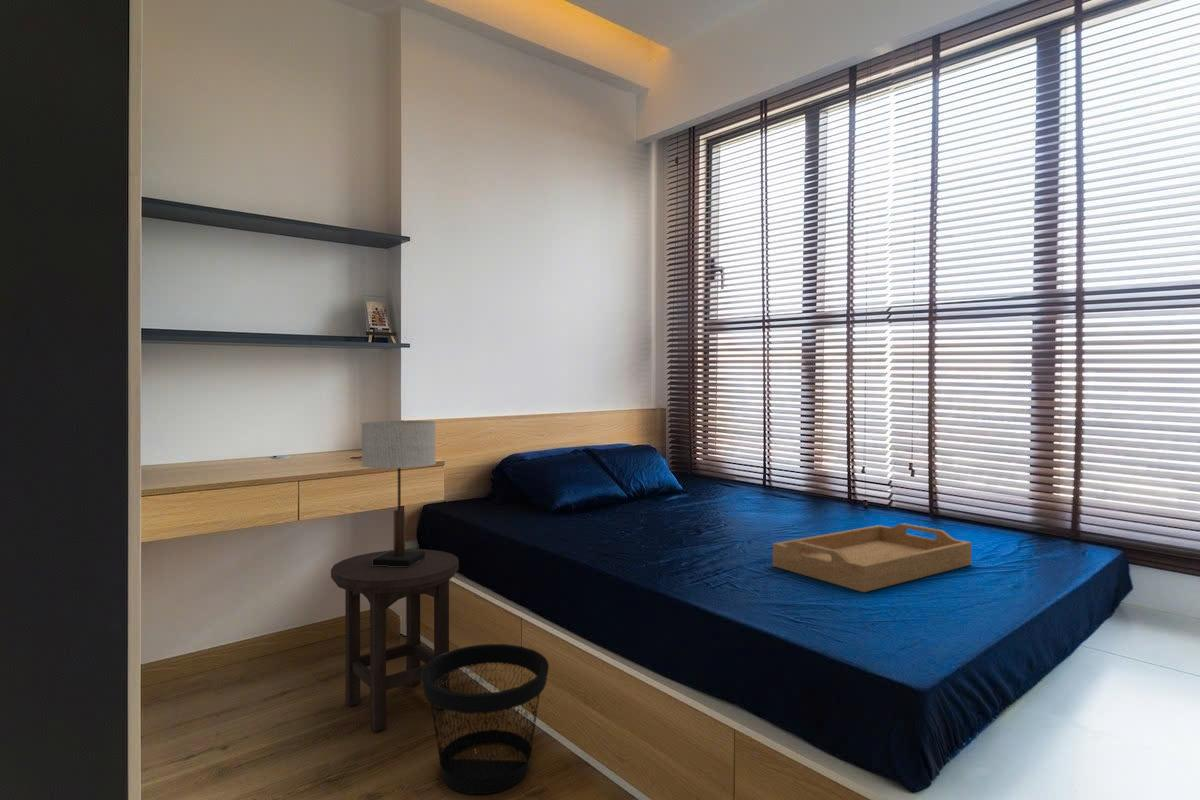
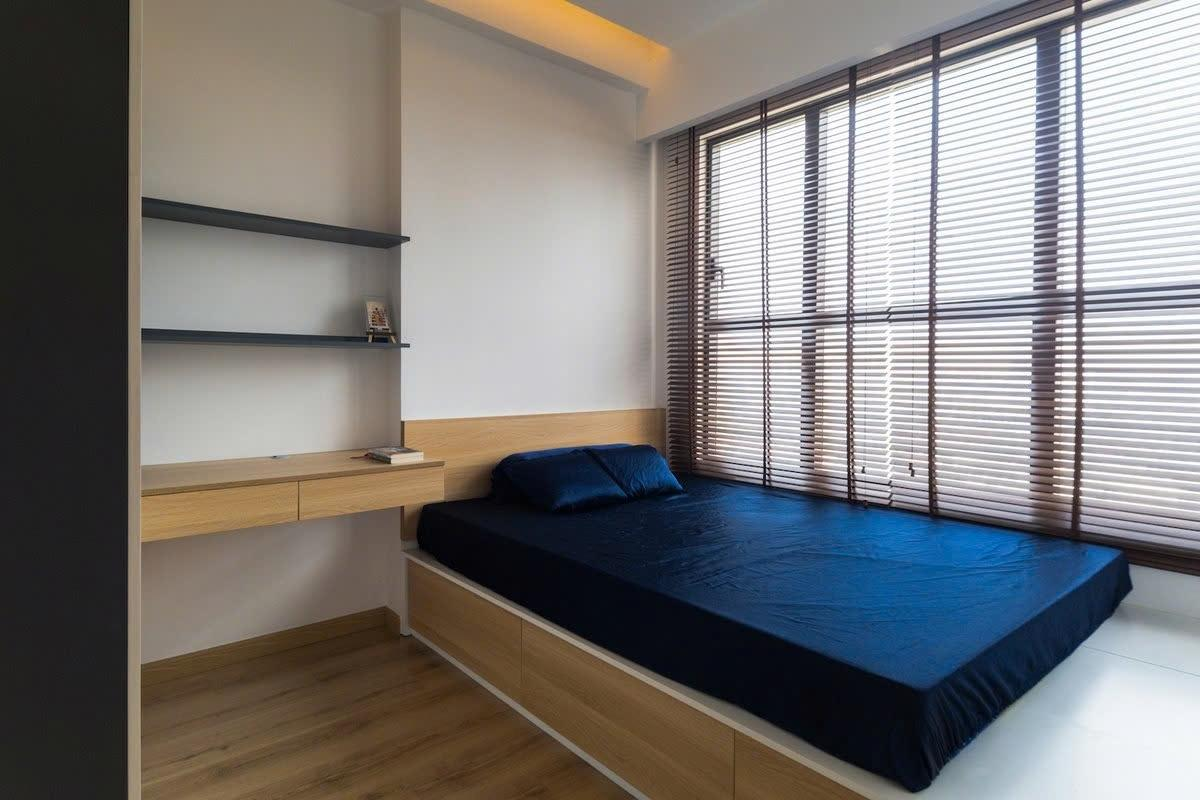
- stool (406, 634)
- table lamp (399, 491)
- serving tray (872, 550)
- wastebasket (485, 717)
